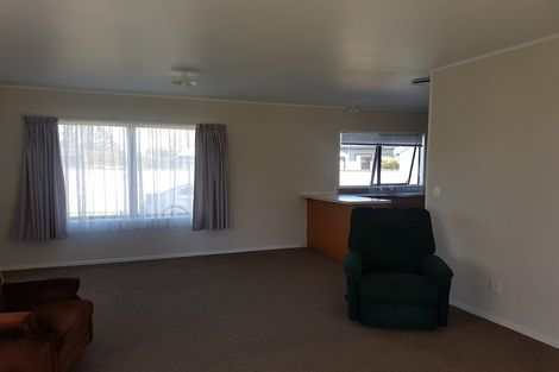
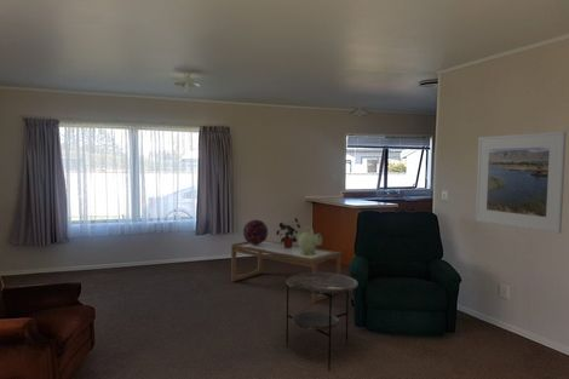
+ decorative sphere (255, 230)
+ vessel (309, 239)
+ potted plant (289, 231)
+ side table (322, 316)
+ coffee table (287, 262)
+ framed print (516, 180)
